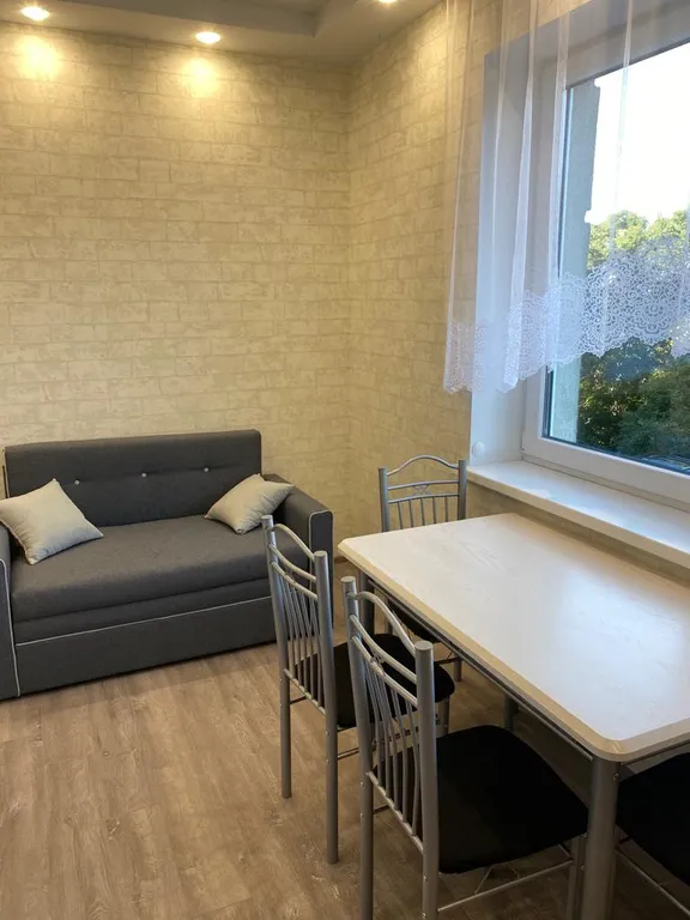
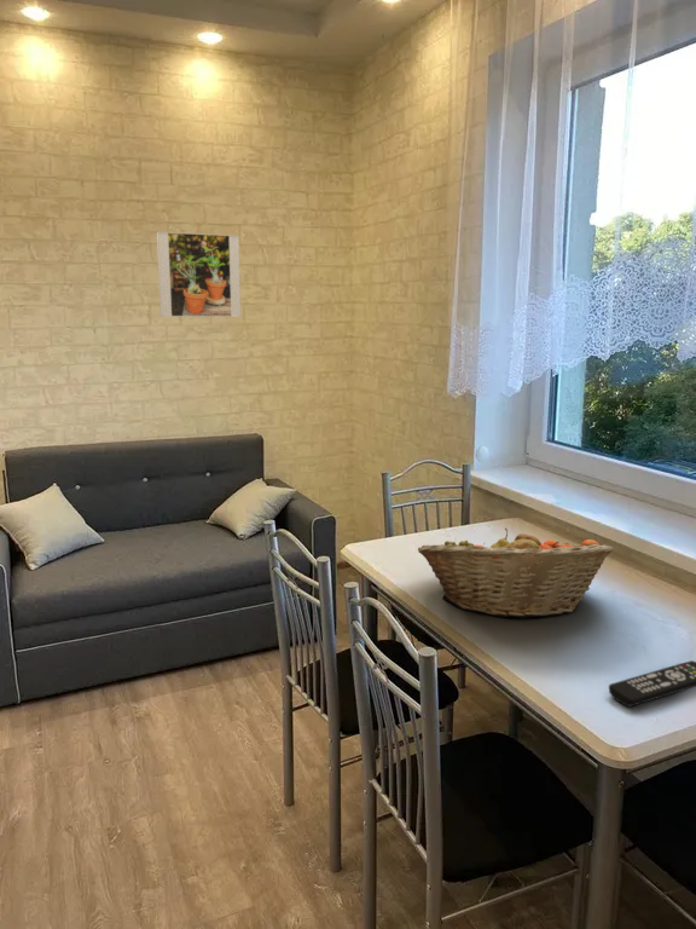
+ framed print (199, 275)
+ fruit basket (512, 564)
+ remote control (663, 682)
